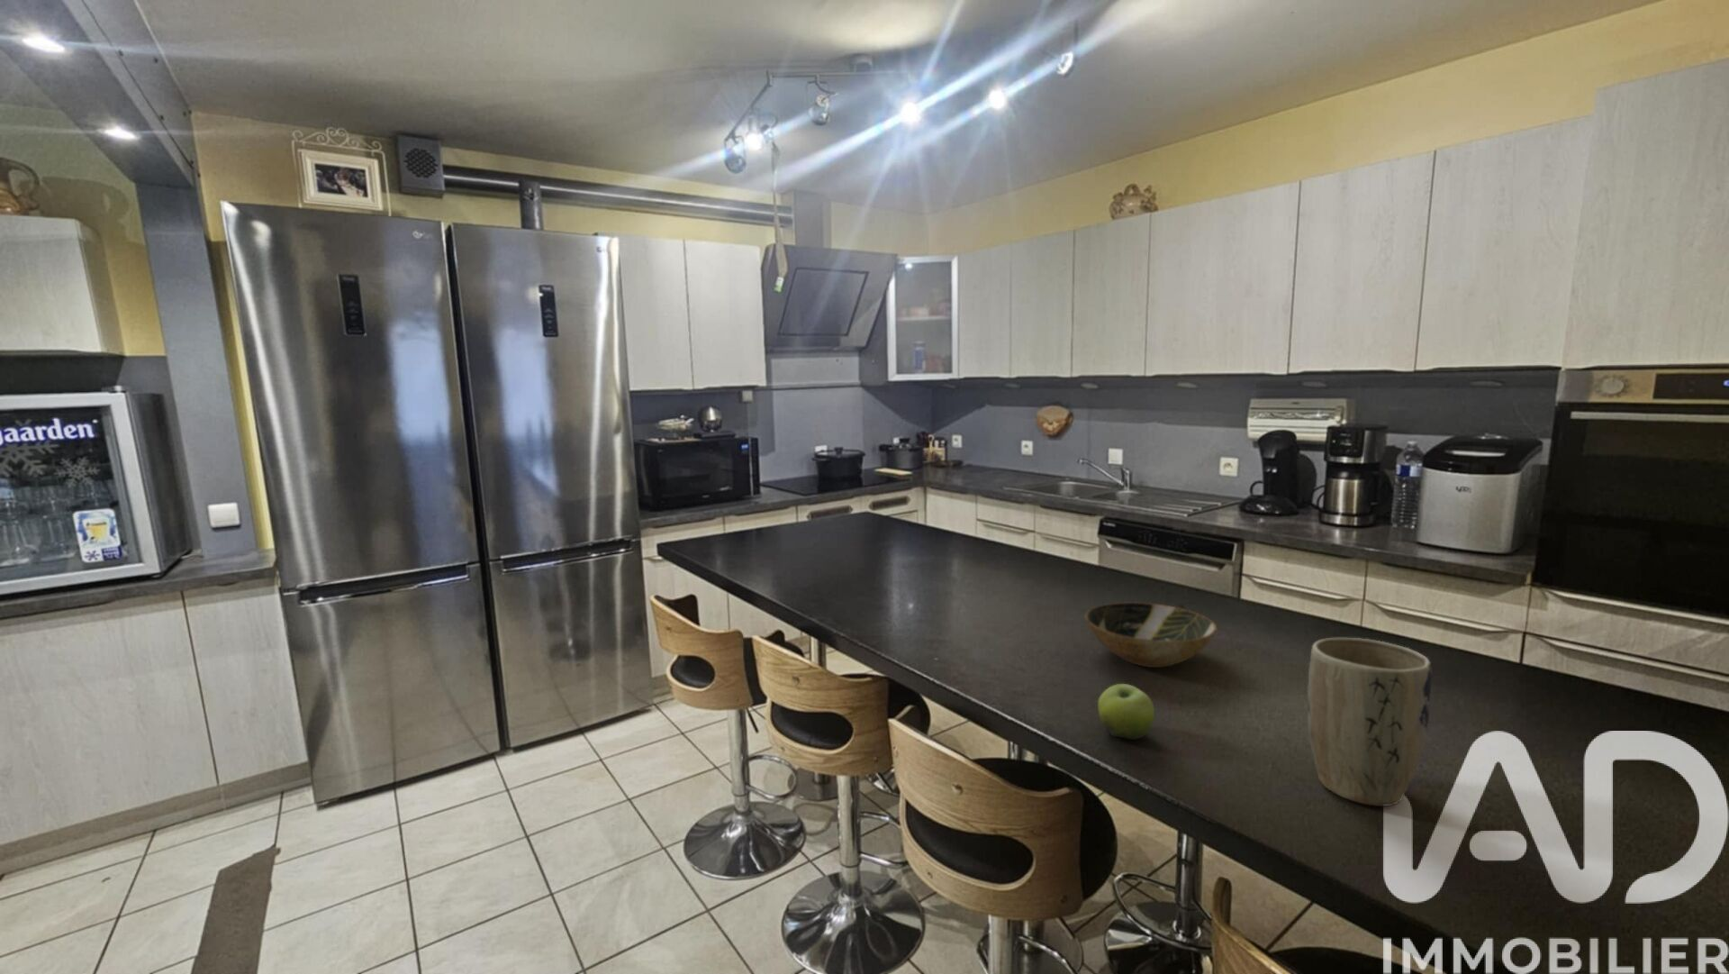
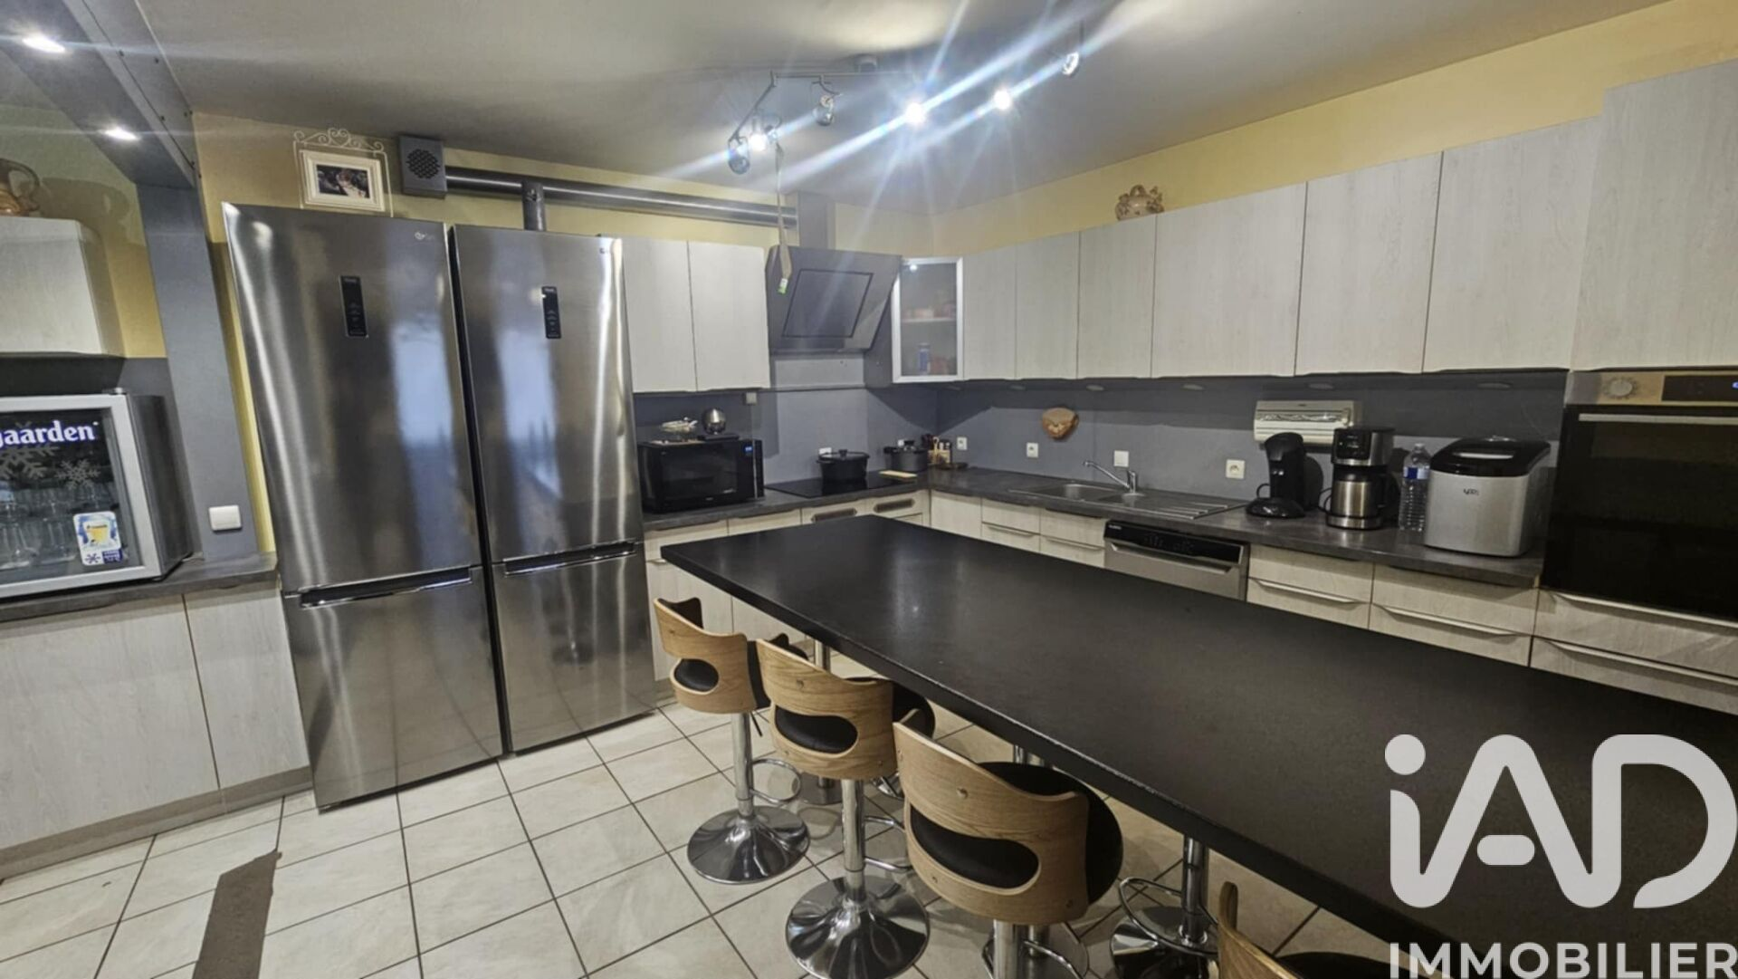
- fruit (1126, 710)
- plant pot (1364, 721)
- bowl (1148, 638)
